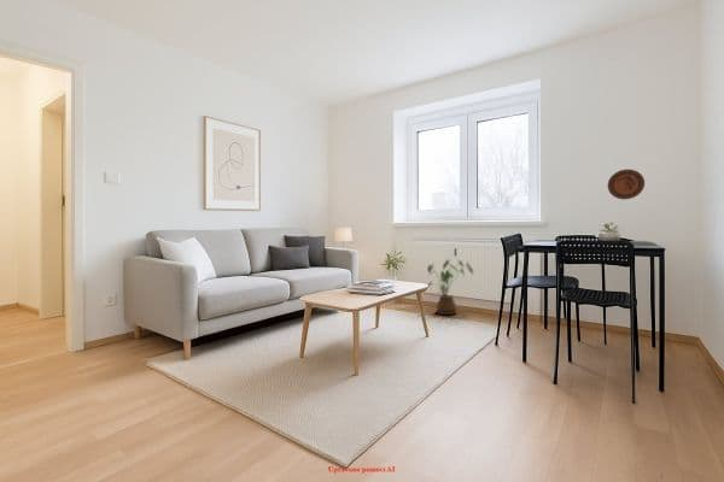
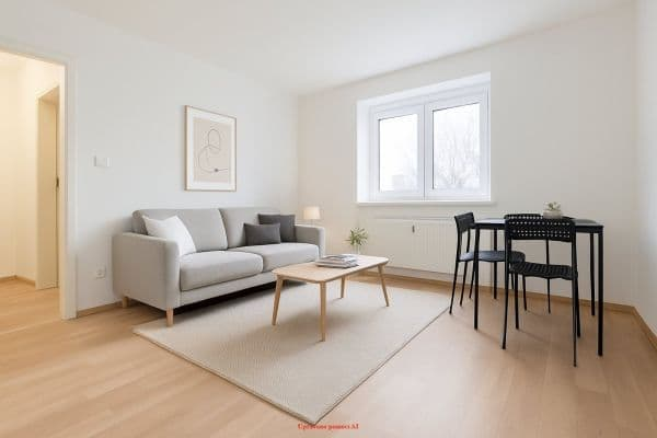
- decorative plate (625, 184)
- house plant (448, 287)
